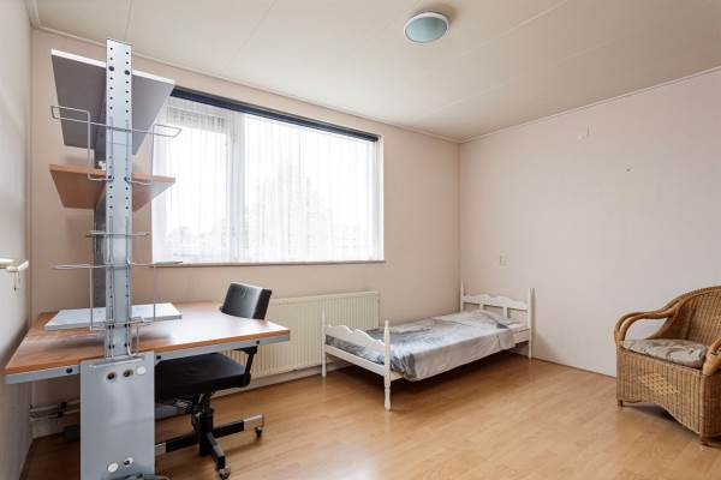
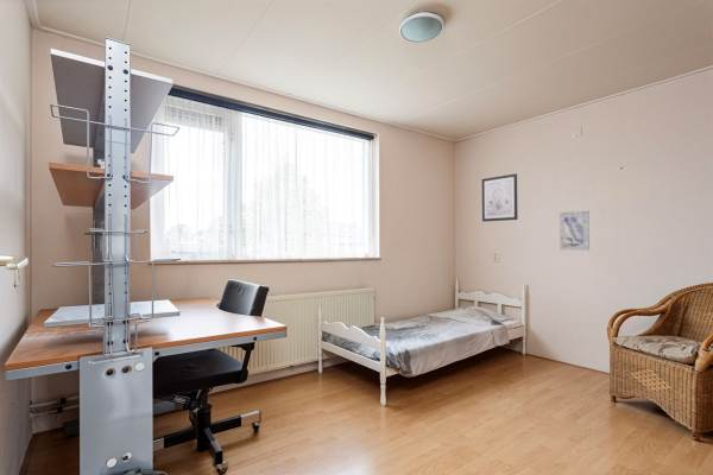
+ wall art (574, 230)
+ wall art (498, 198)
